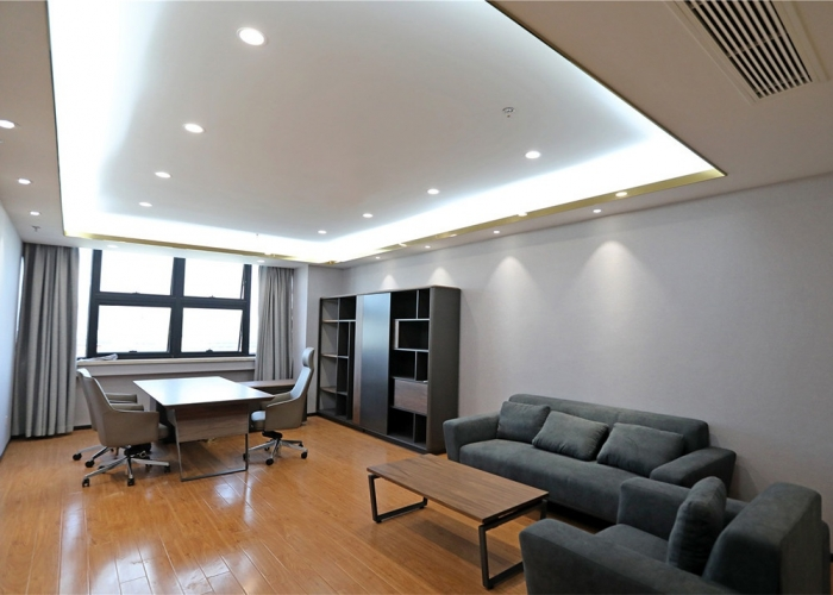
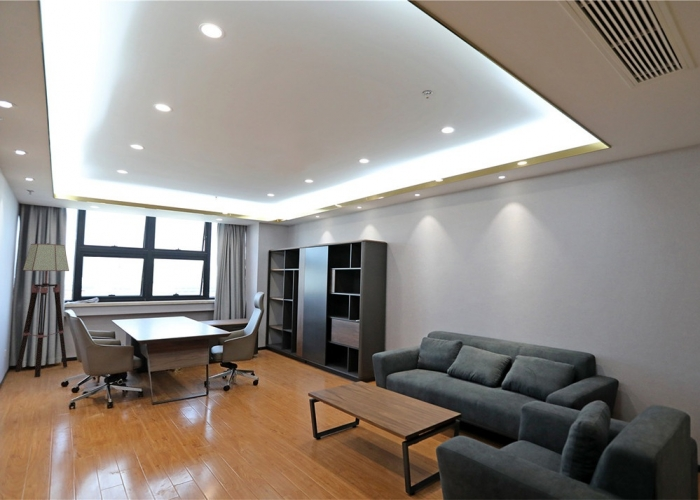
+ floor lamp (44, 307)
